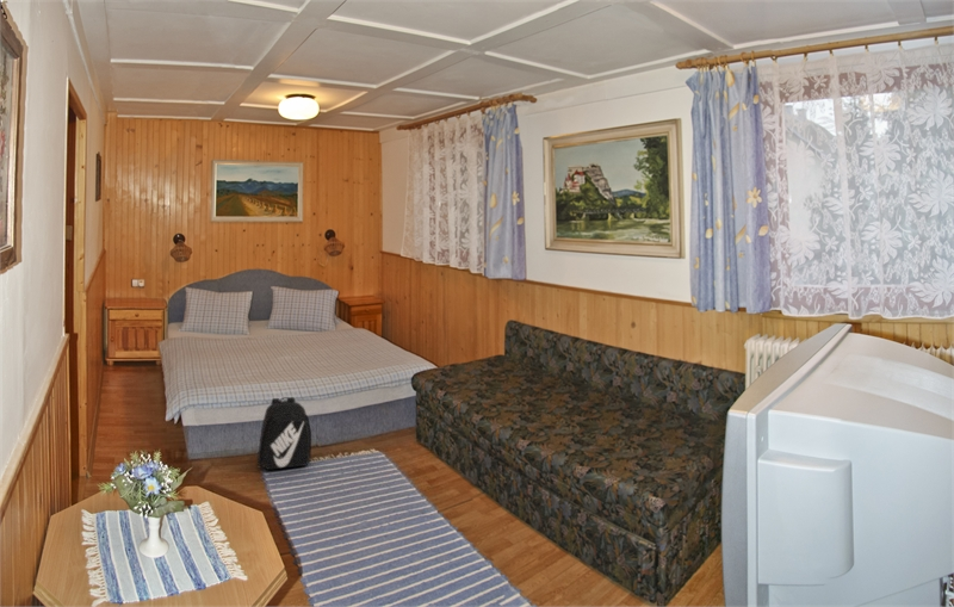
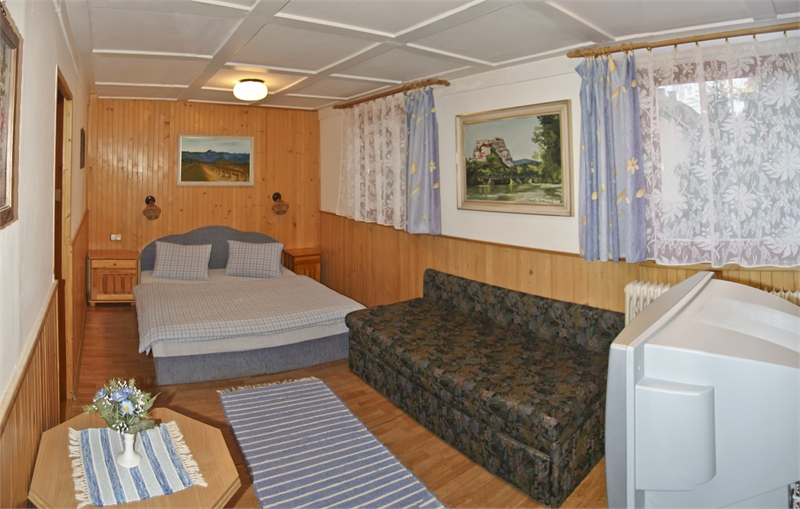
- backpack (283, 429)
